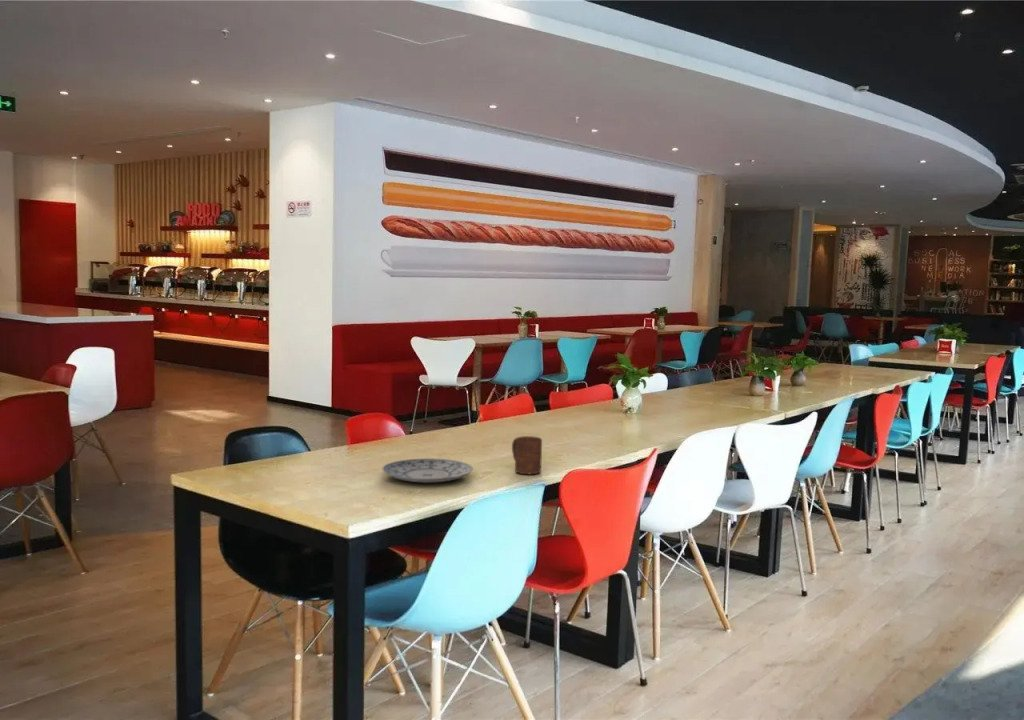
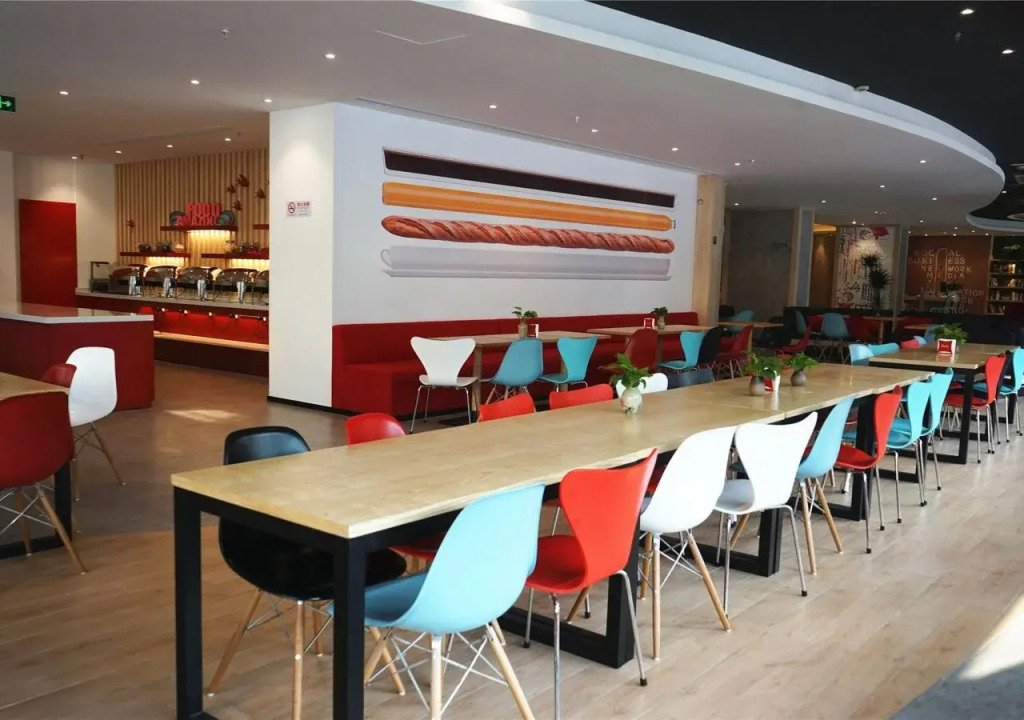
- plate (427, 472)
- cup (525, 454)
